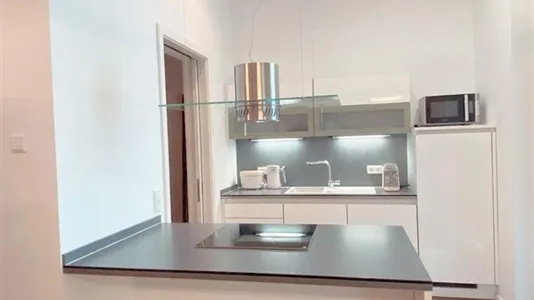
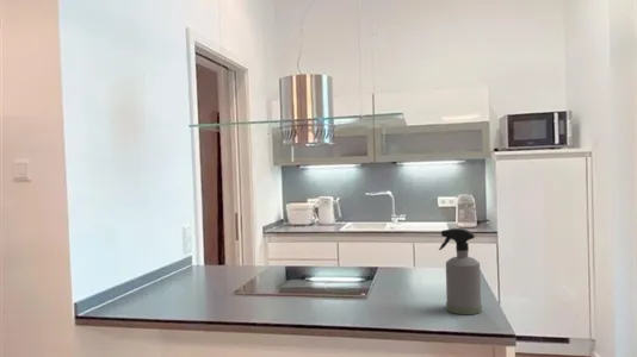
+ spray bottle (459, 269)
